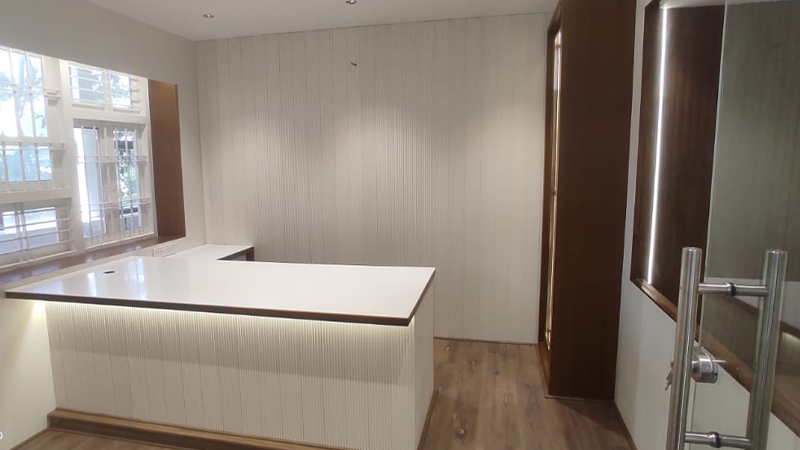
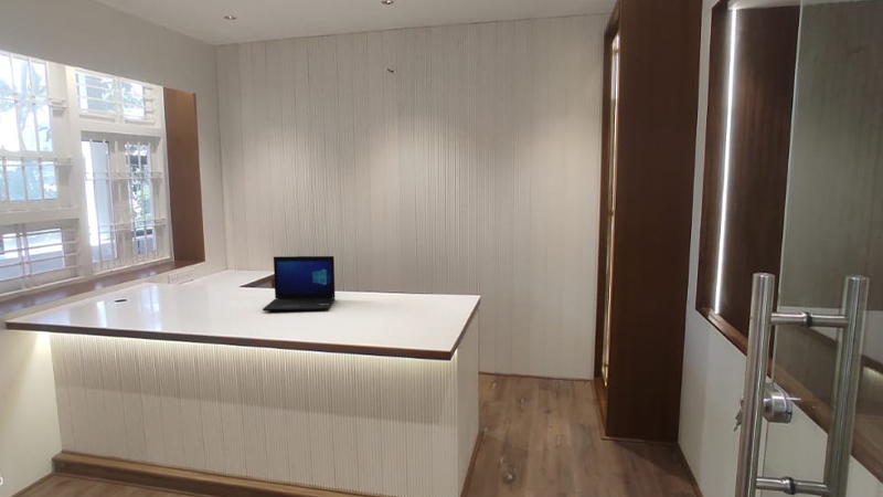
+ laptop (299, 282)
